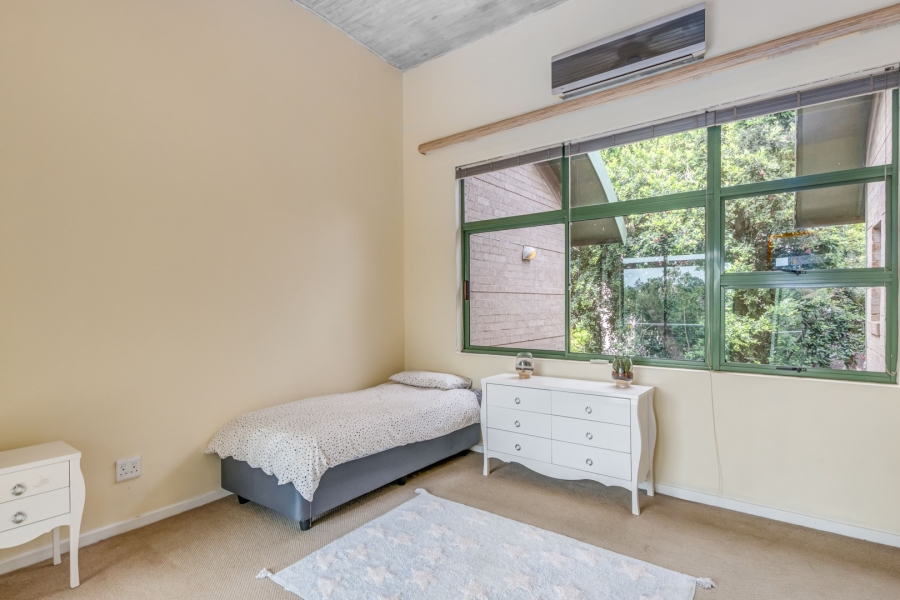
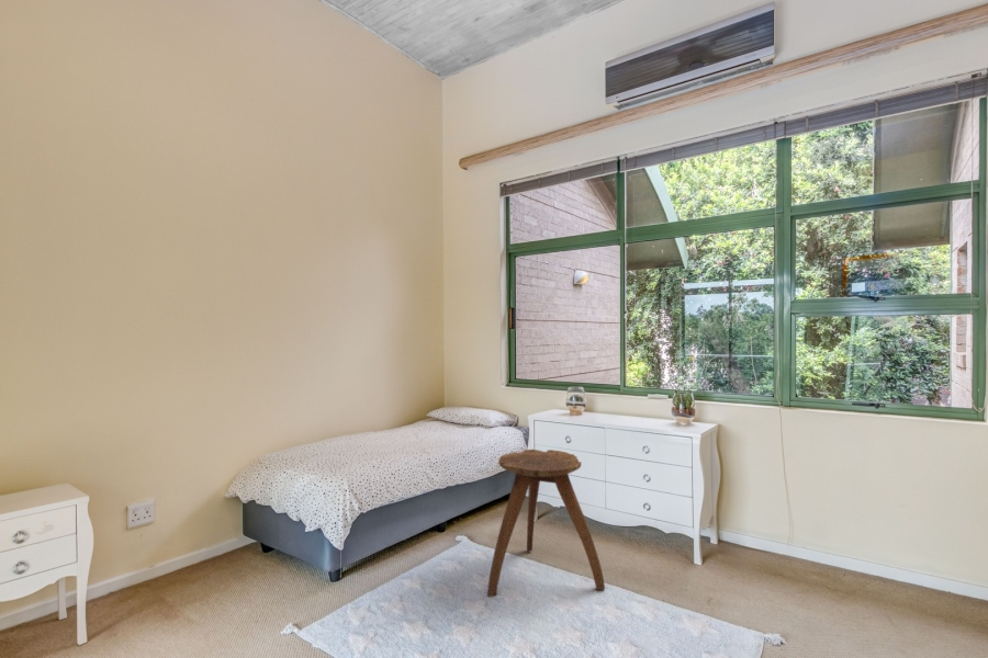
+ stool (534, 521)
